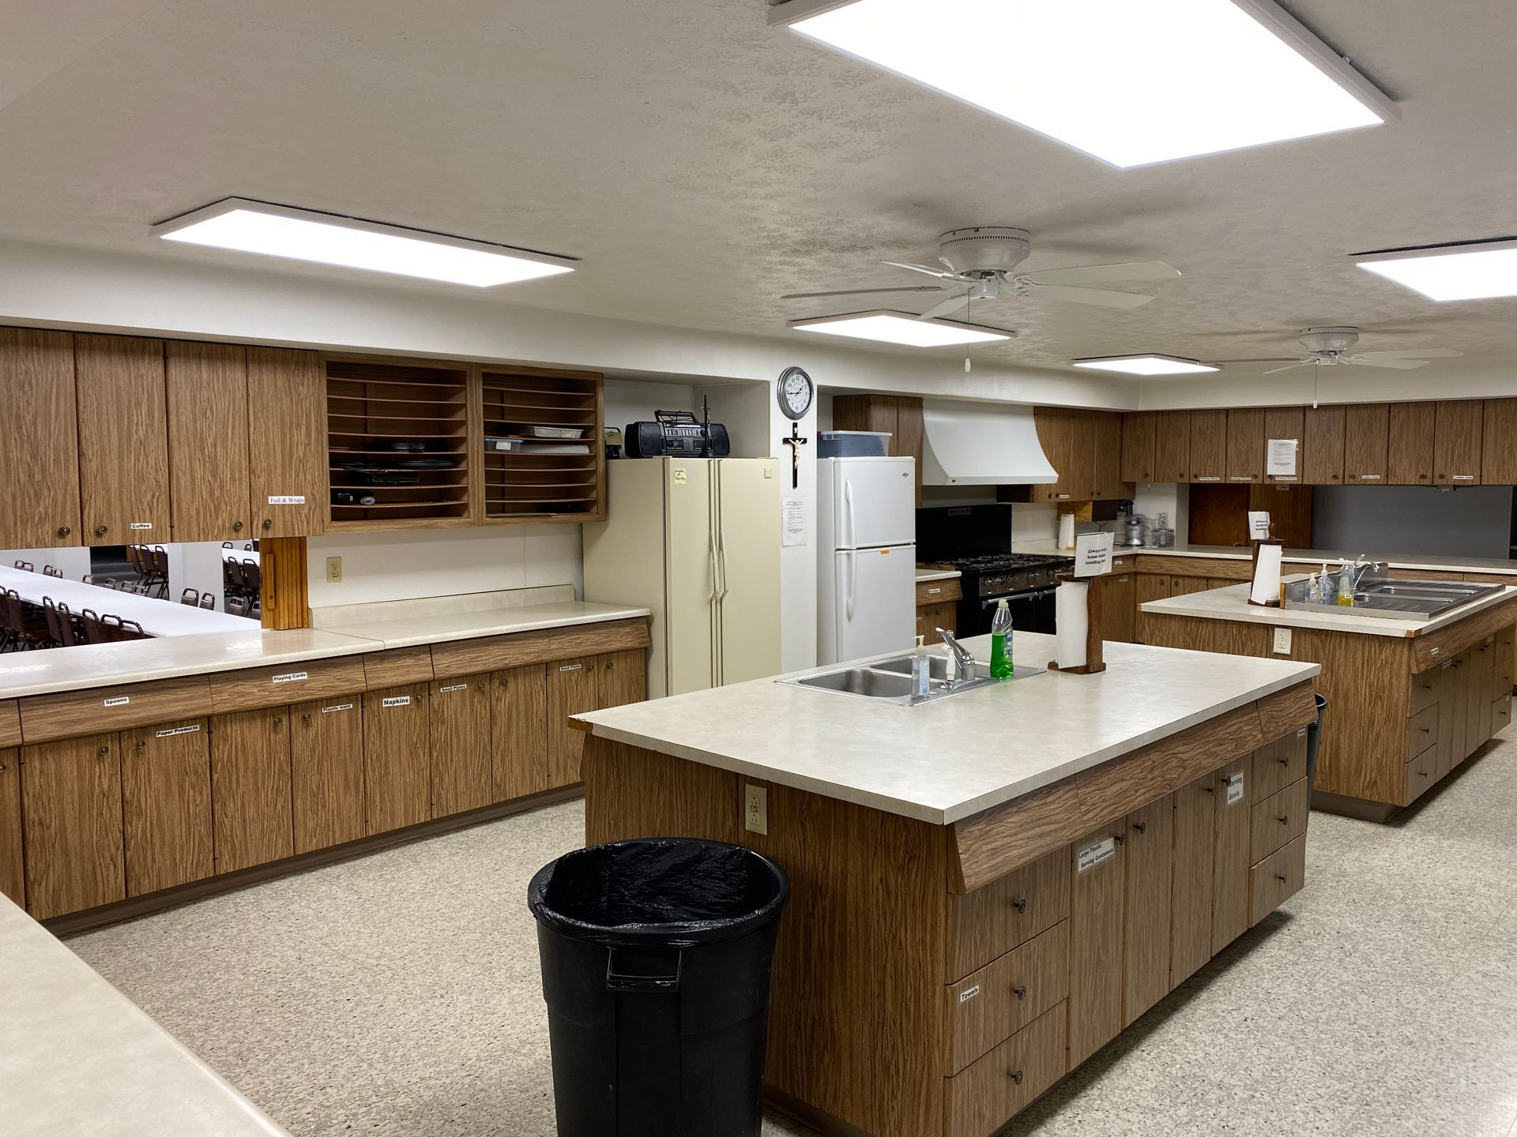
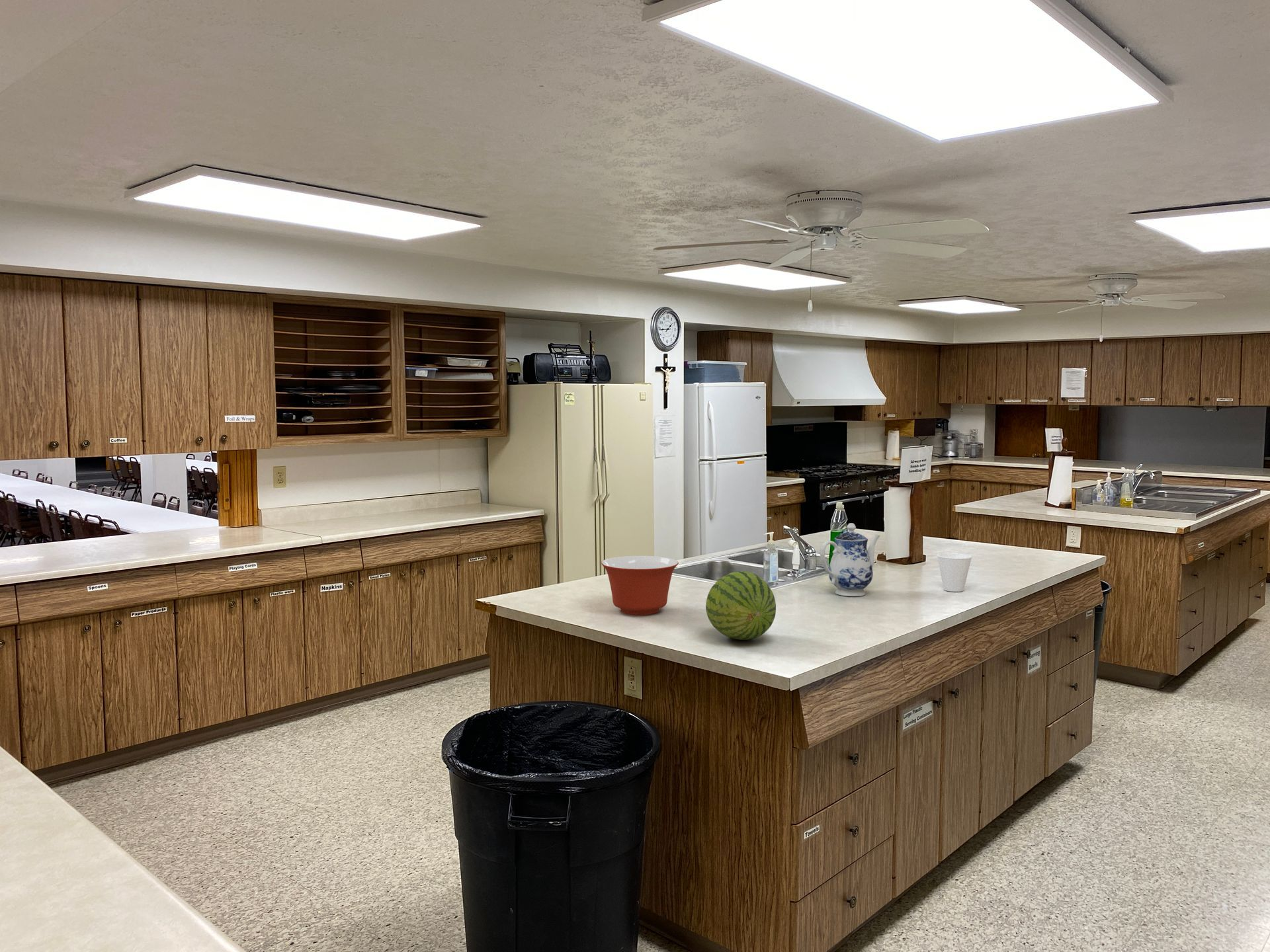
+ cup (954, 573)
+ mixing bowl (640, 586)
+ teapot (851, 558)
+ fruit (740, 605)
